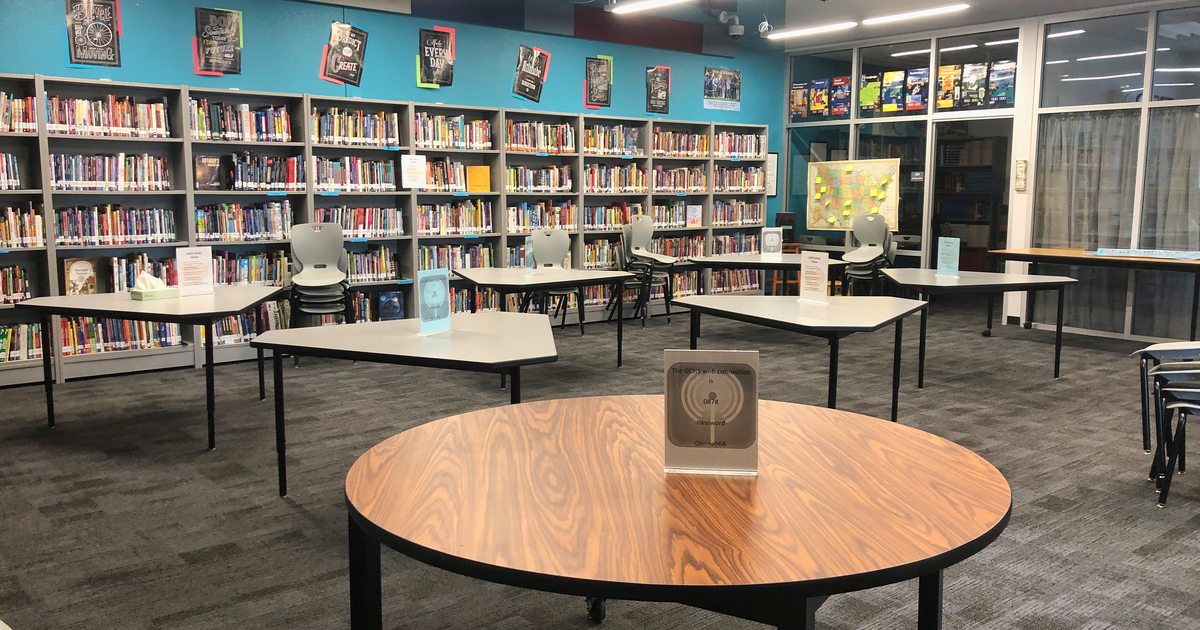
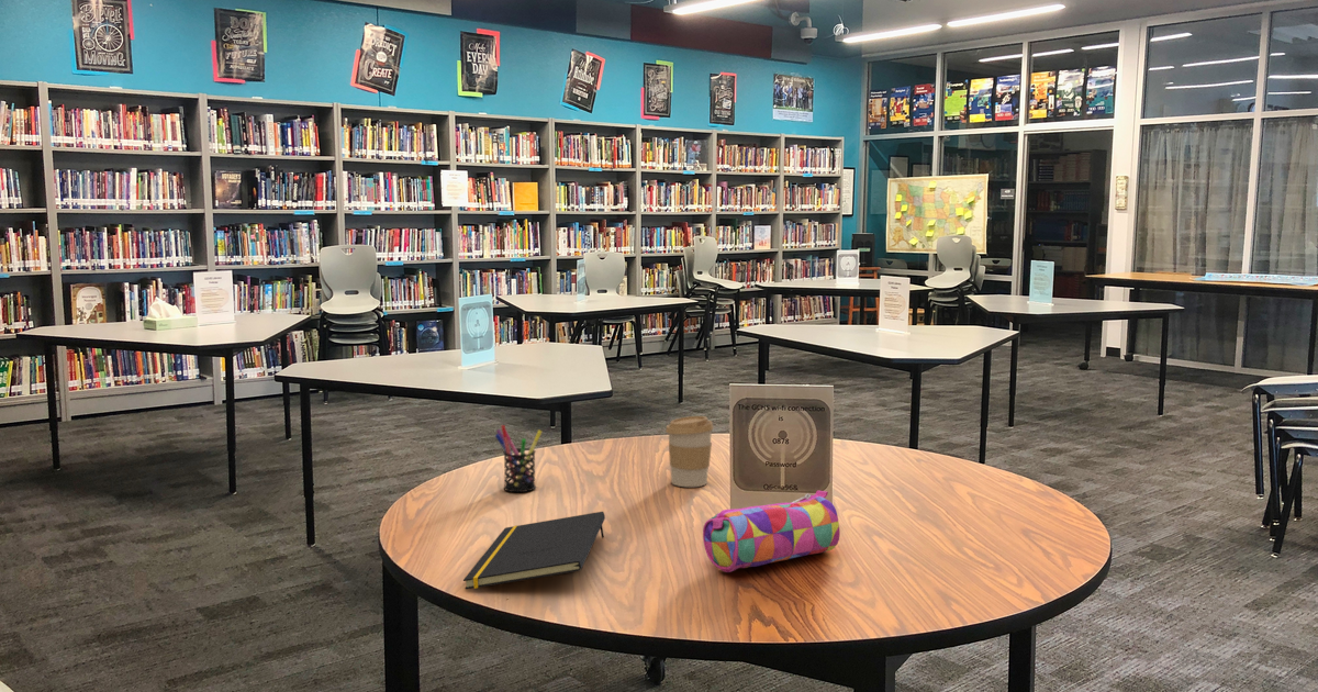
+ notepad (539, 547)
+ pencil case (773, 529)
+ pen holder (518, 457)
+ coffee cup (689, 449)
